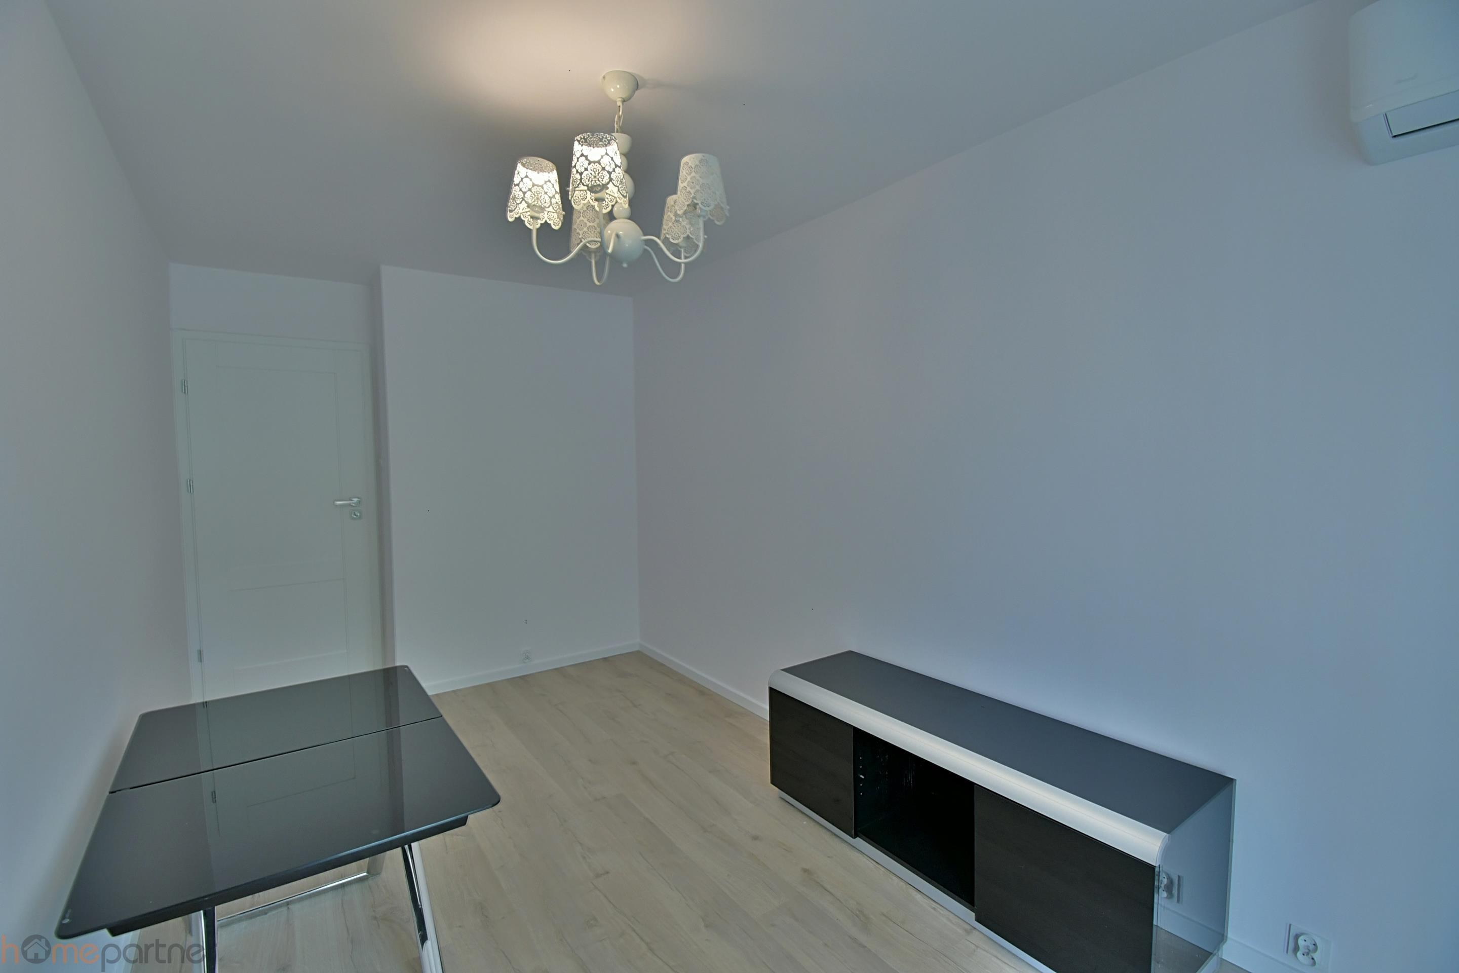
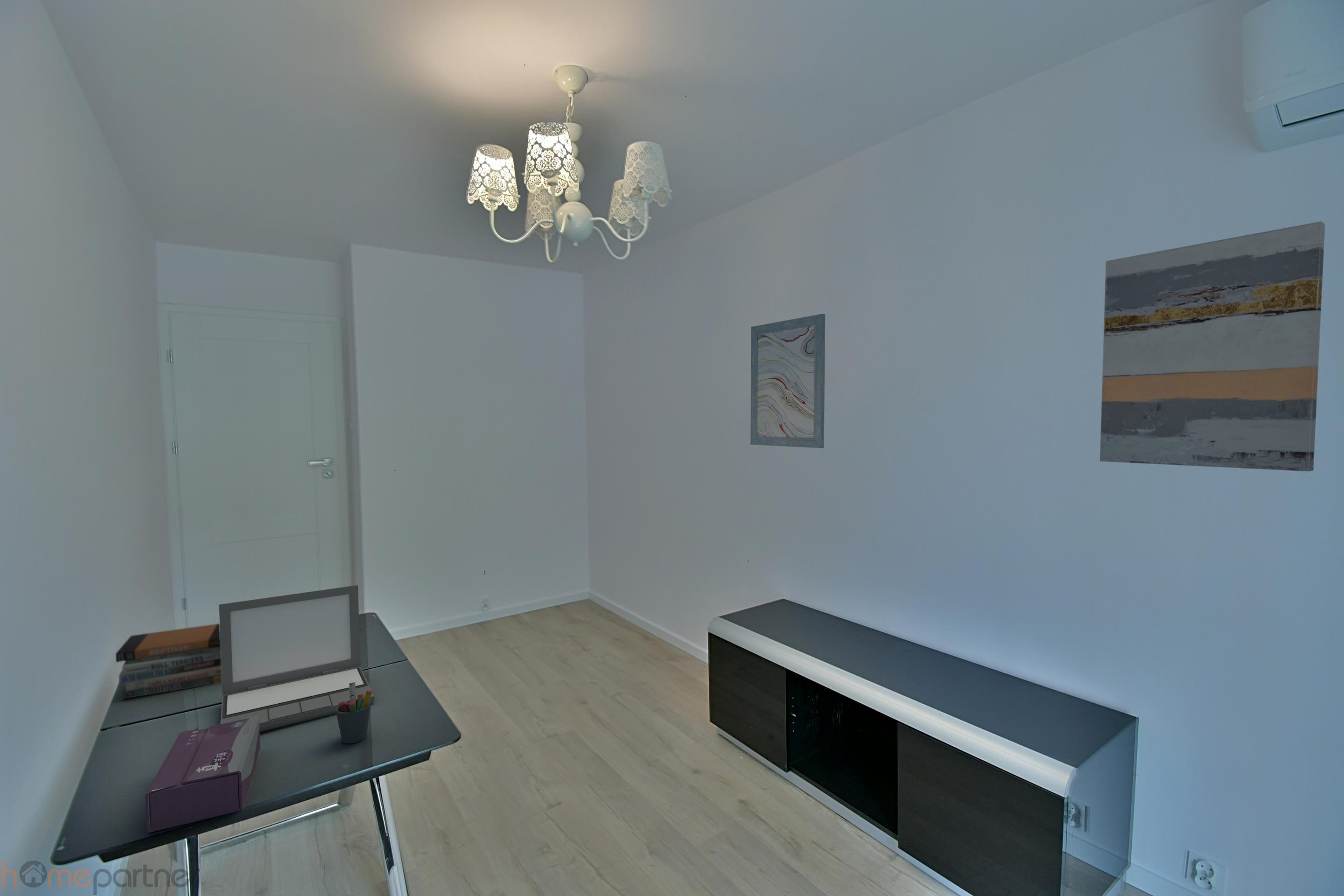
+ tissue box (209, 768)
+ pen holder (354, 713)
+ wall art (1199, 356)
+ laptop (297, 654)
+ book stack (181, 658)
+ wall art (785, 384)
